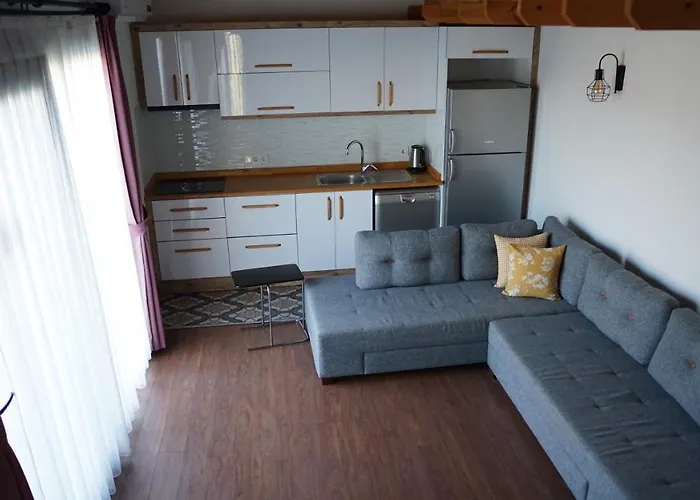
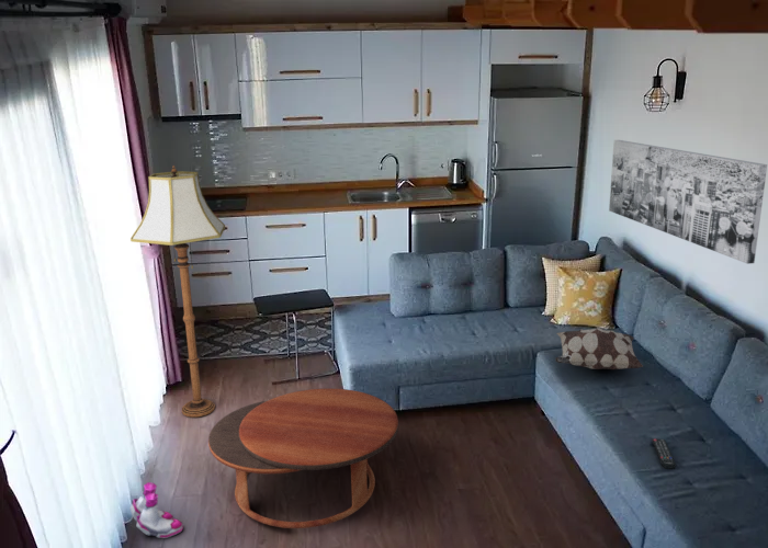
+ remote control (663, 453)
+ boots (155, 507)
+ floor lamp (185, 293)
+ wall art (673, 192)
+ coffee table (305, 454)
+ decorative pillow (596, 349)
